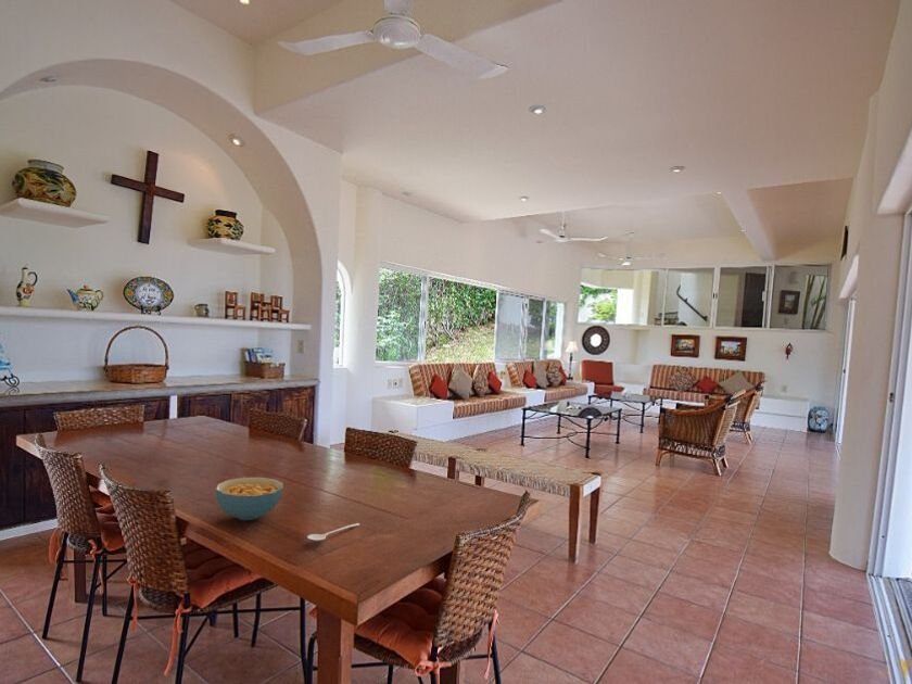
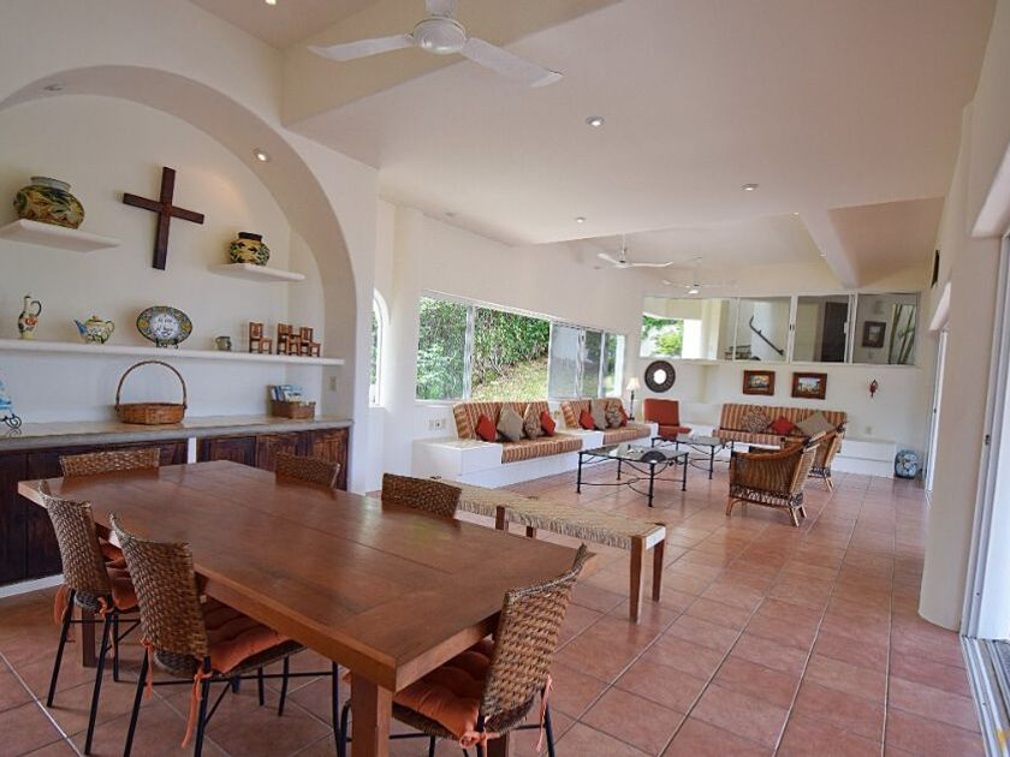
- stirrer (334, 531)
- cereal bowl (249, 501)
